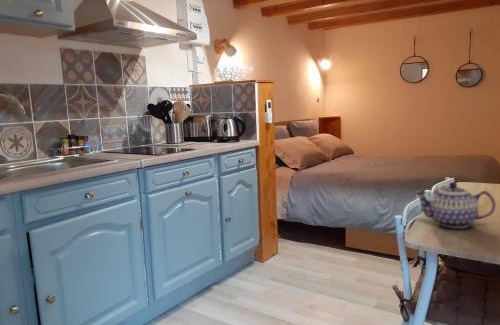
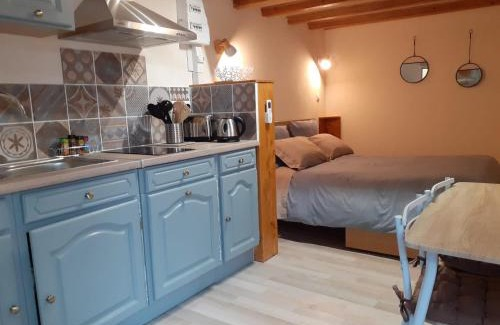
- teapot (453, 203)
